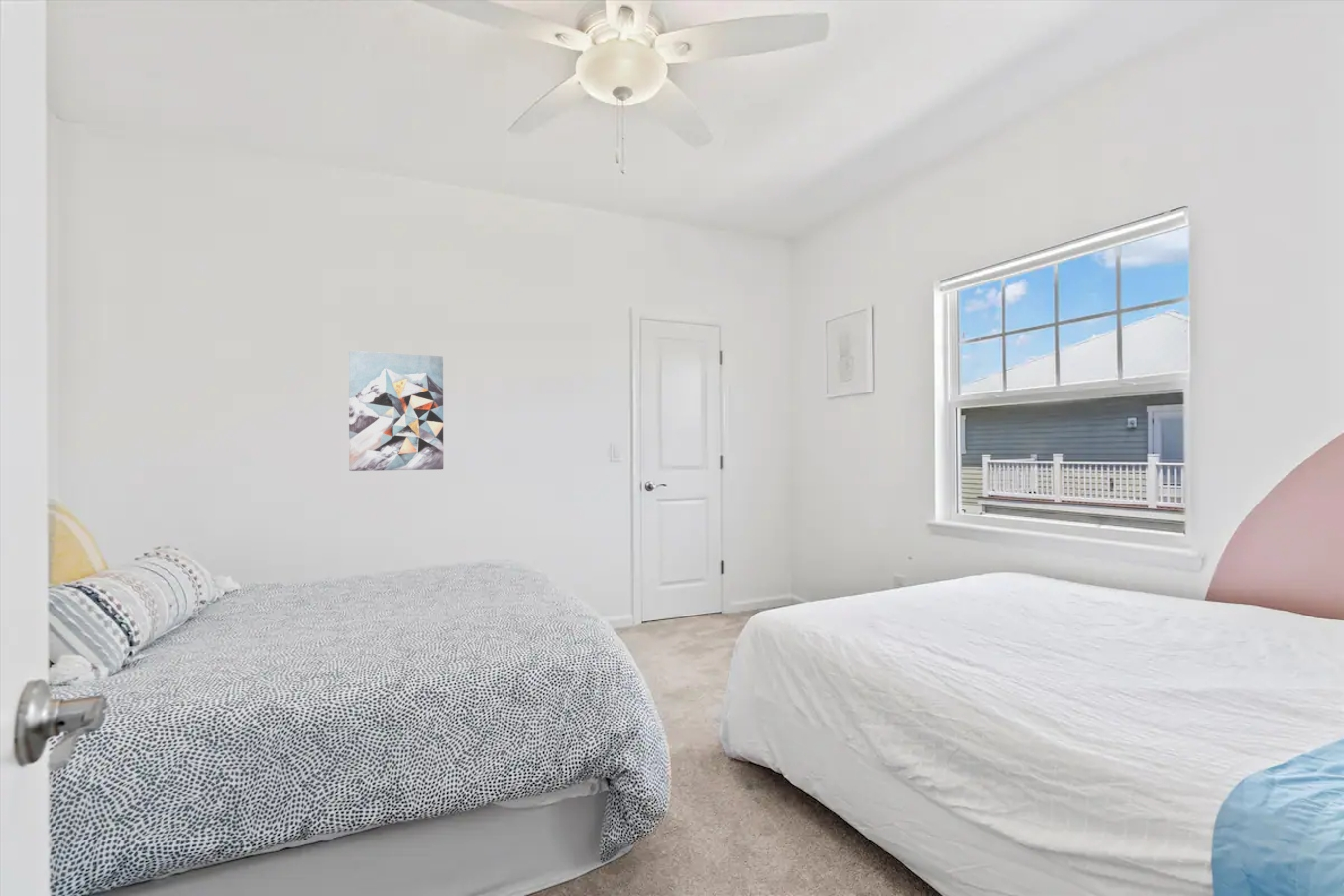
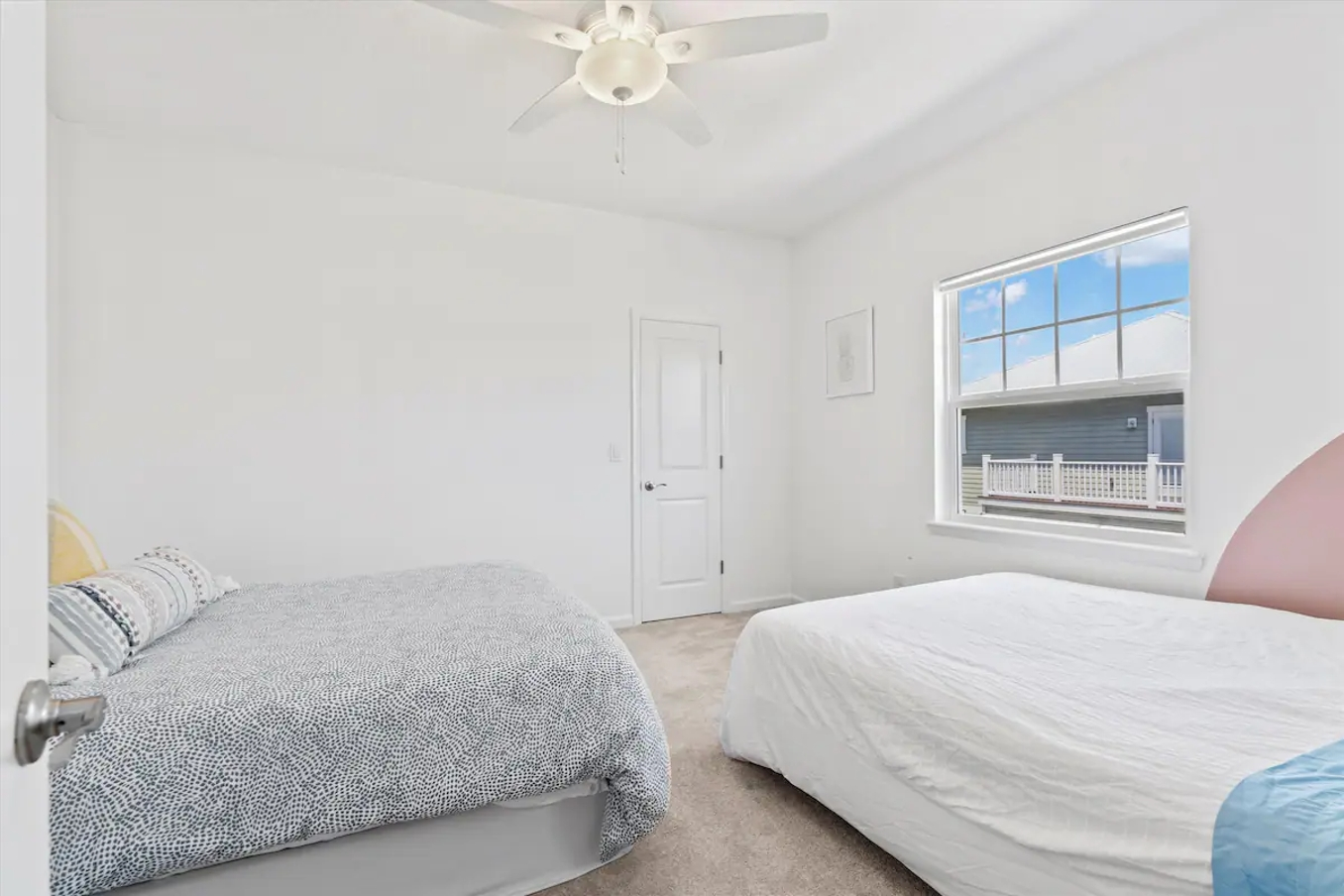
- wall art (396, 411)
